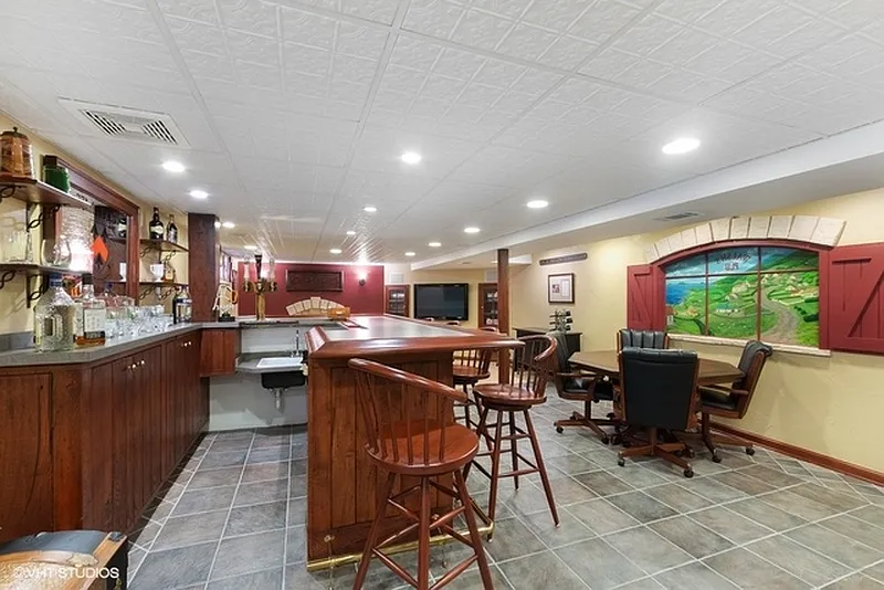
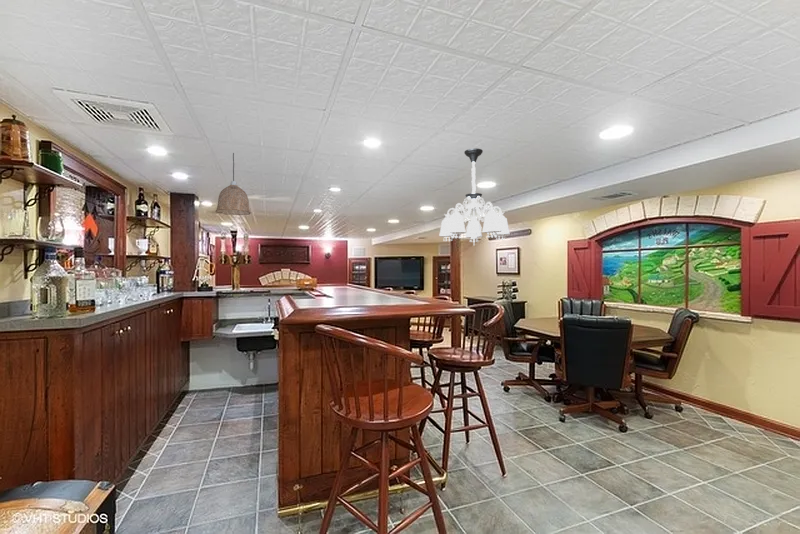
+ pendant lamp (233, 182)
+ chandelier (473, 199)
